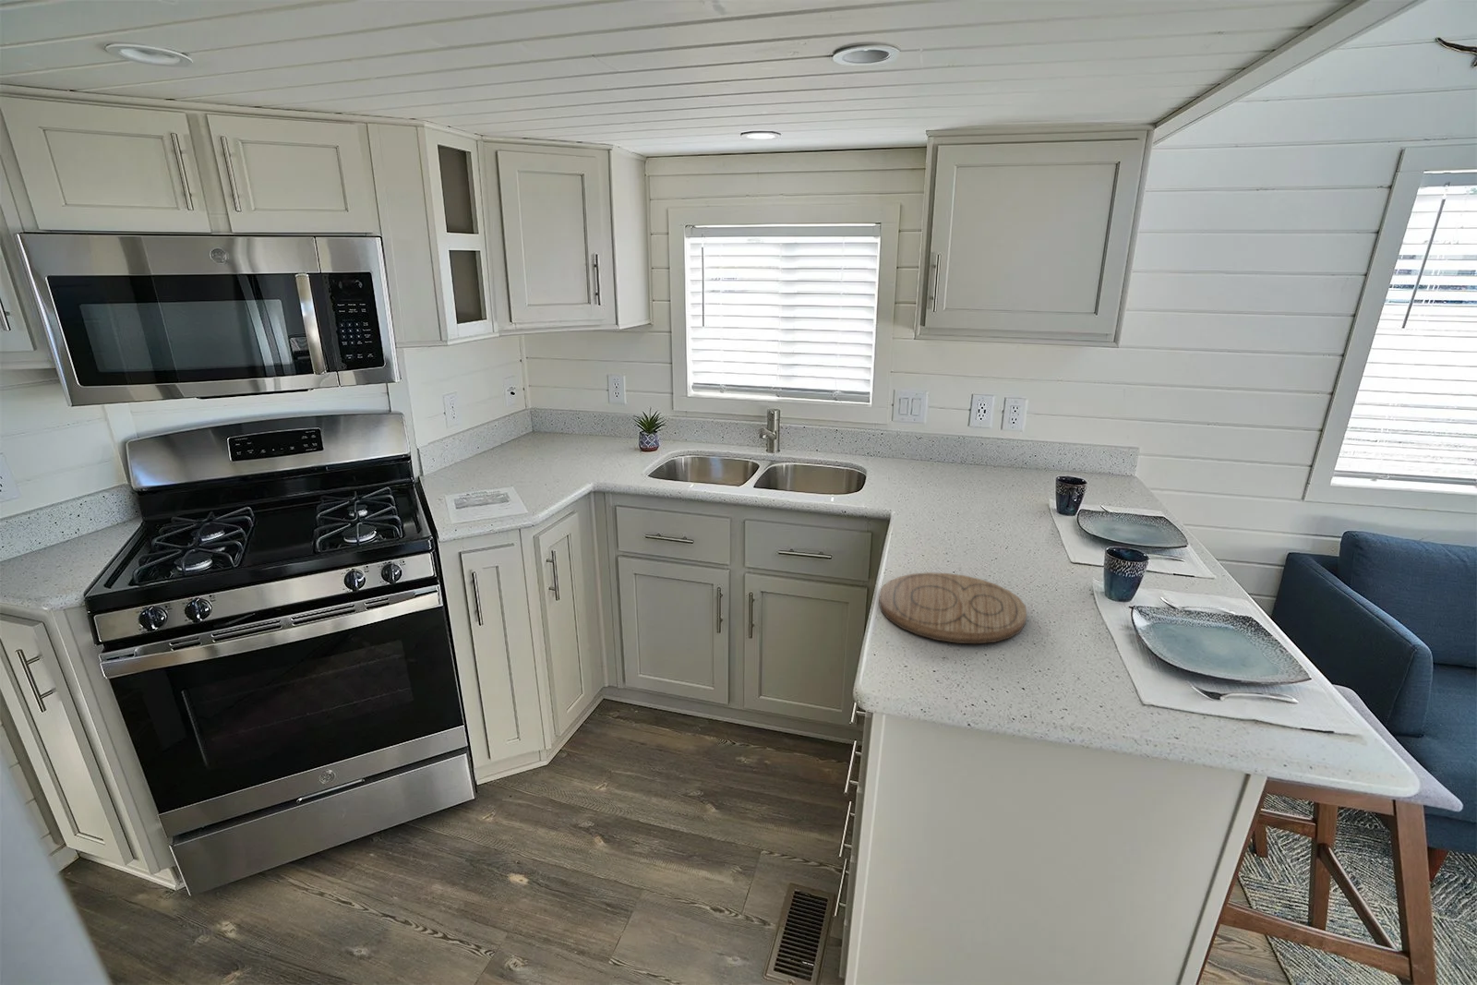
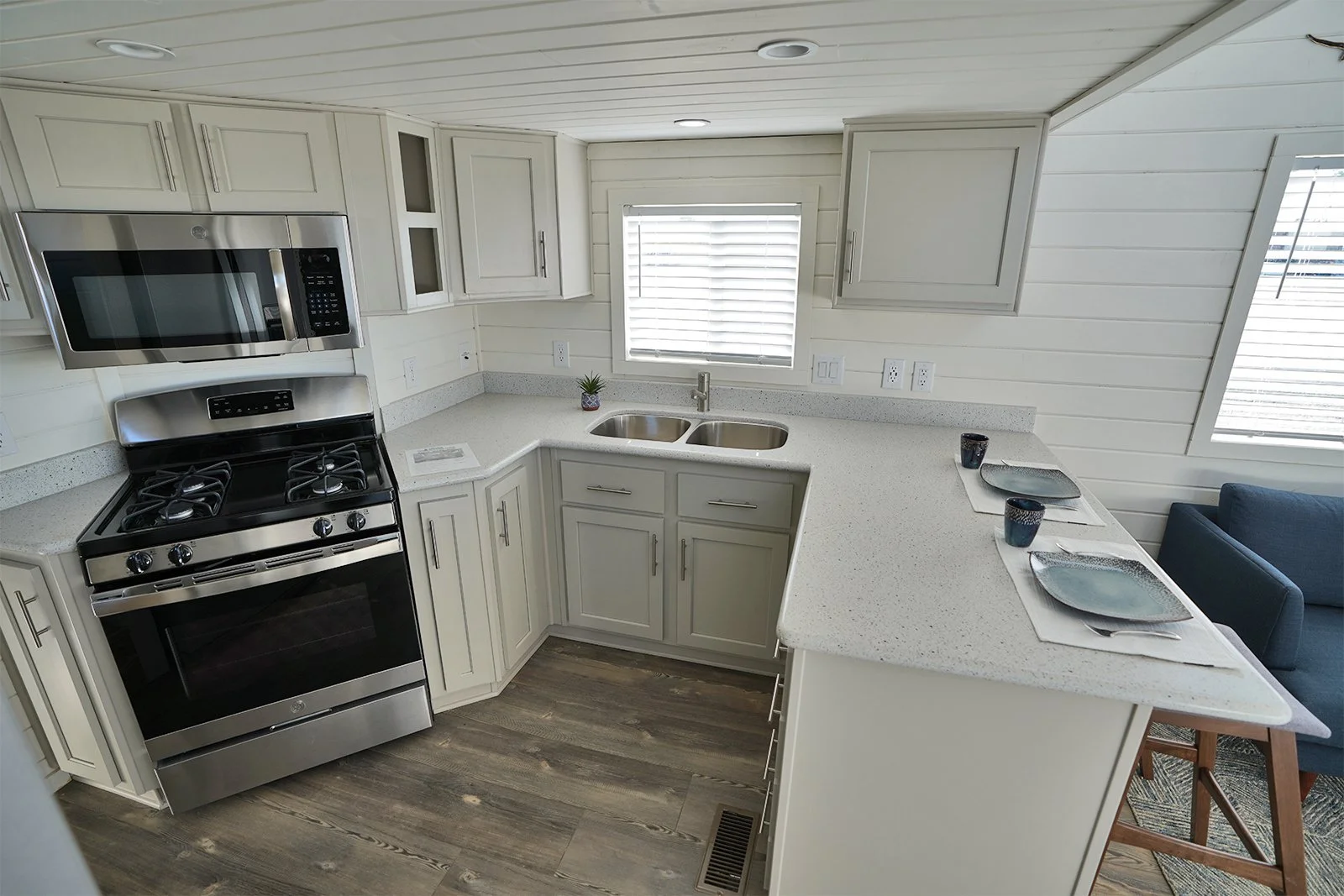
- cutting board (949, 605)
